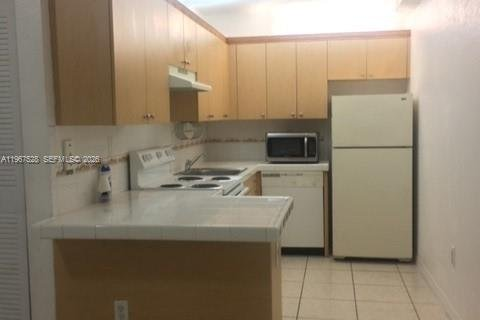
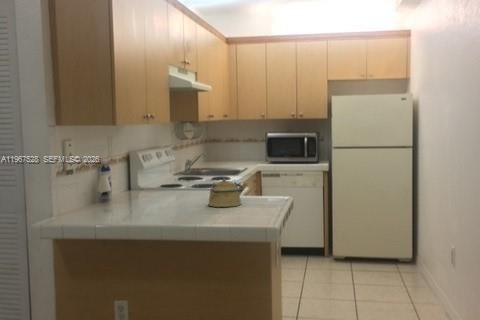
+ kettle (228, 191)
